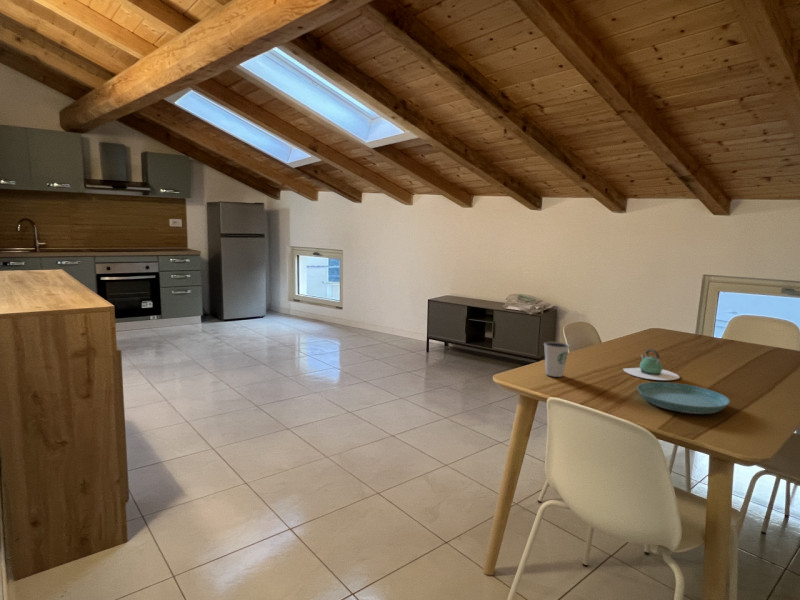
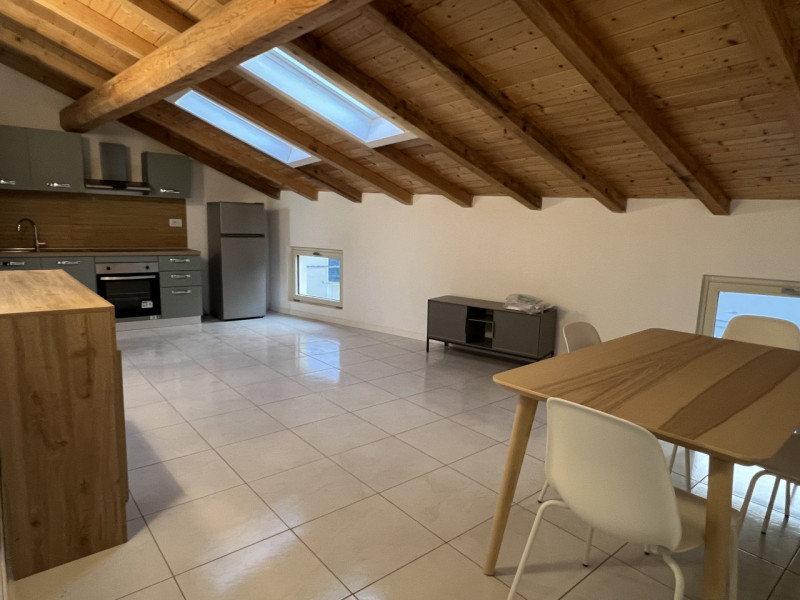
- saucer (681, 398)
- dixie cup (555, 359)
- teapot (651, 361)
